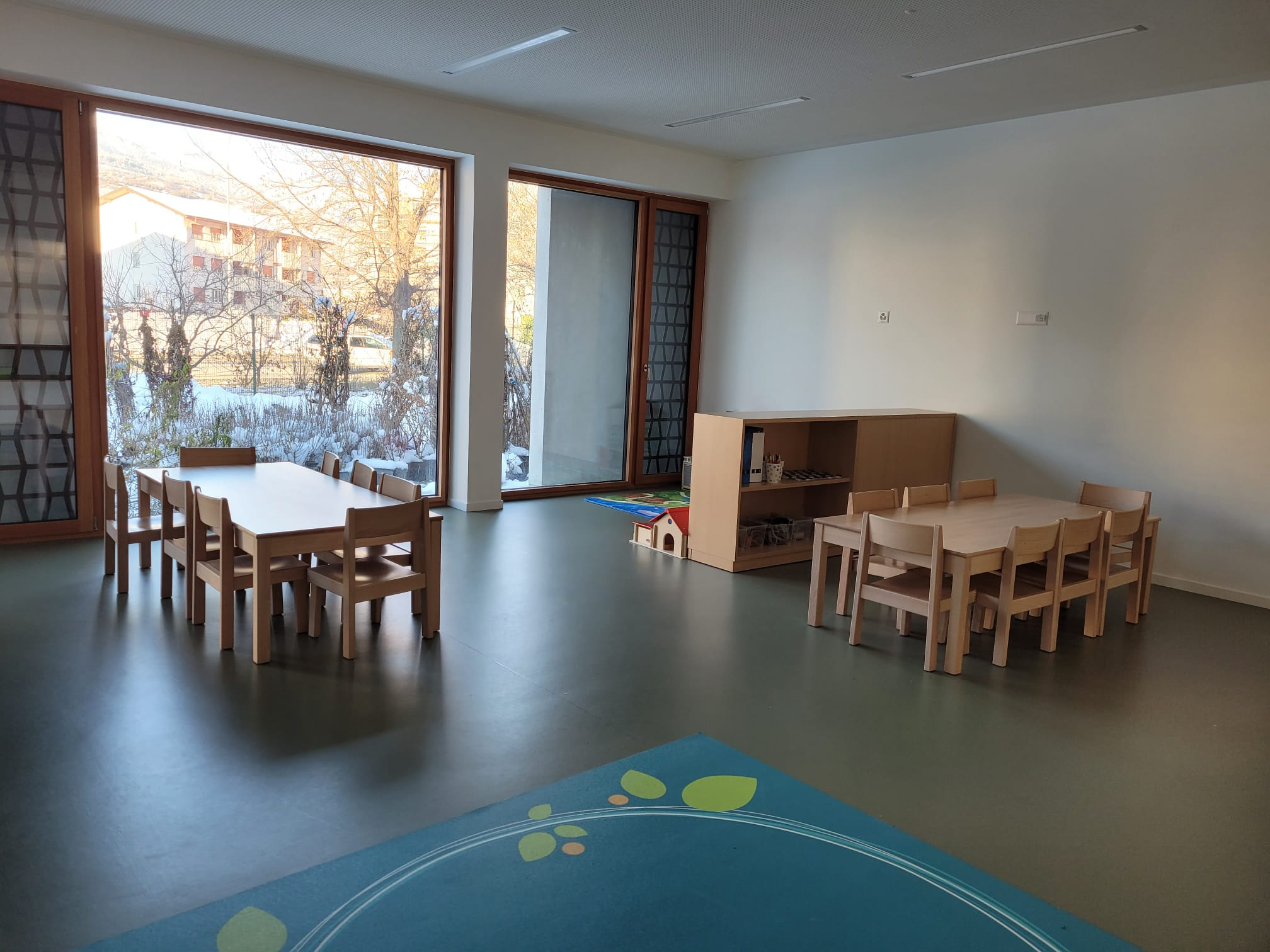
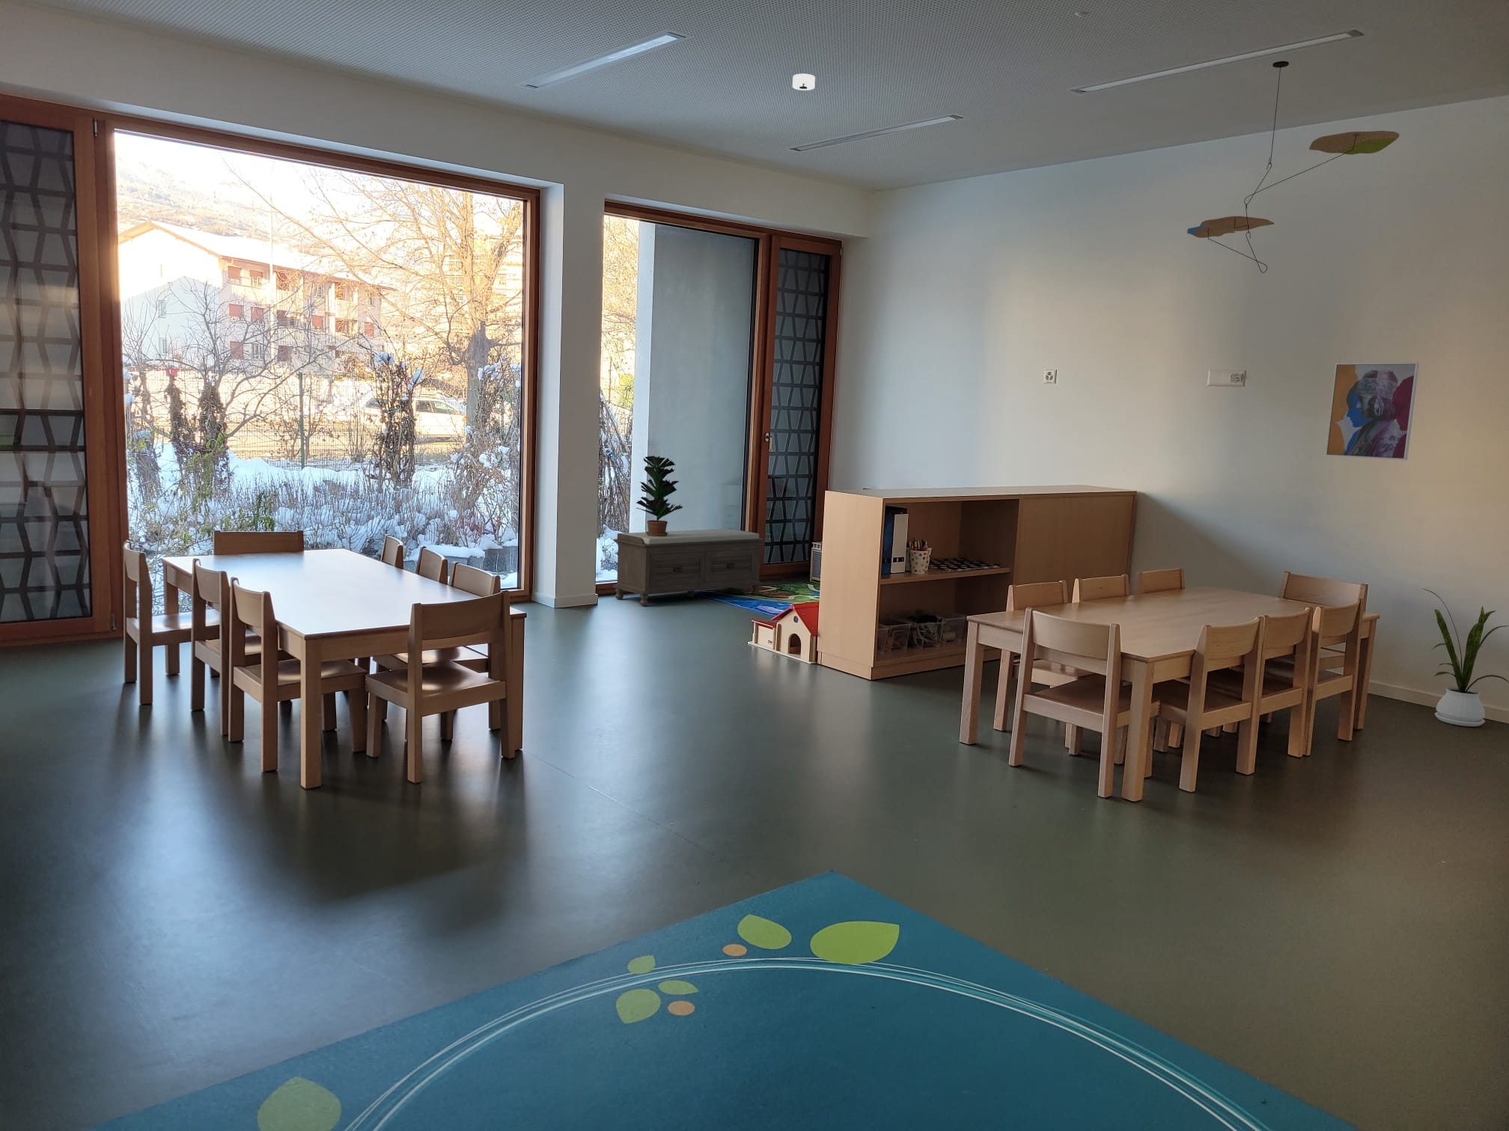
+ house plant (1461, 657)
+ ceiling mobile (1292, 177)
+ bench (690, 564)
+ wall art (1370, 411)
+ smoke detector (803, 82)
+ potted plant (655, 495)
